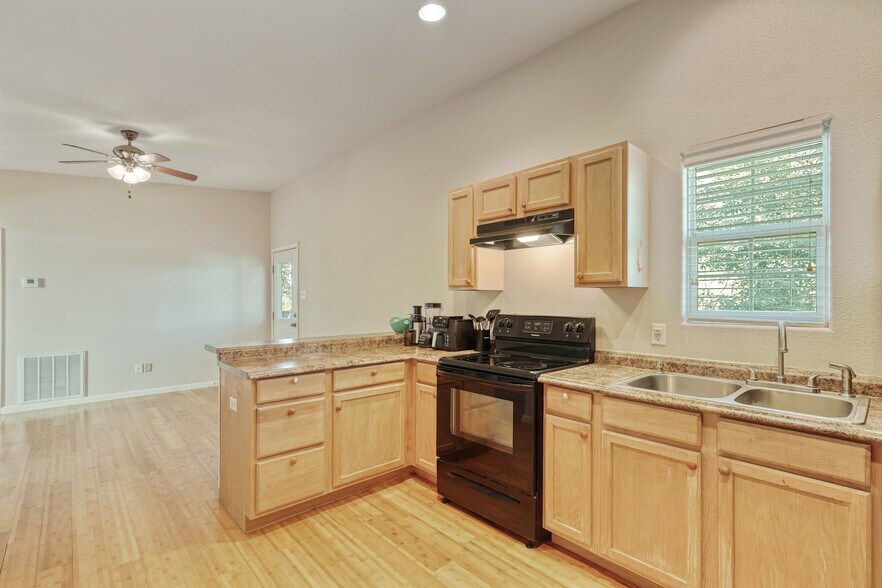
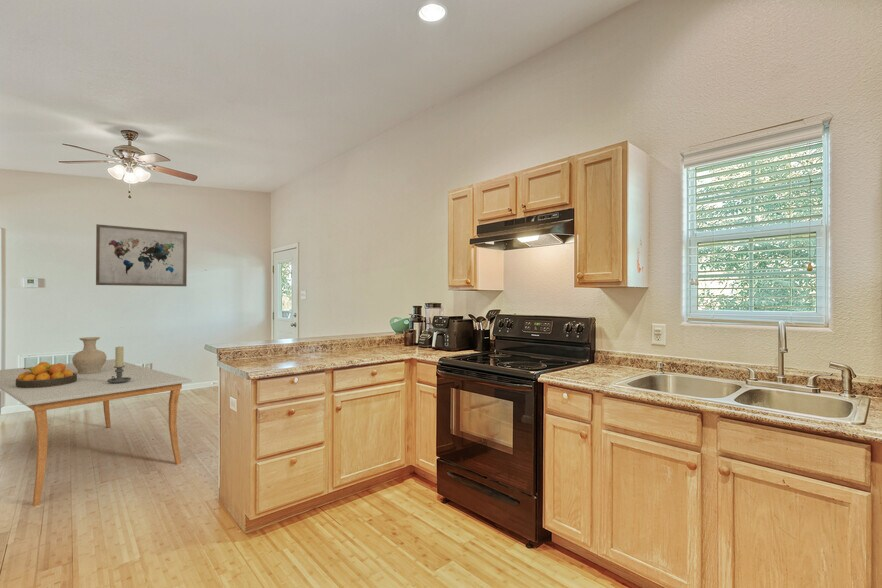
+ wall art (143, 257)
+ fruit bowl (47, 372)
+ dining table (80, 404)
+ vase (89, 354)
+ candle holder (118, 363)
